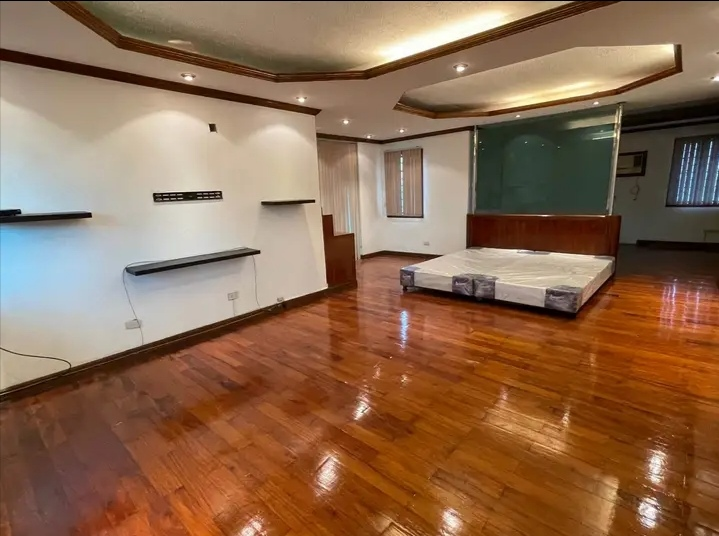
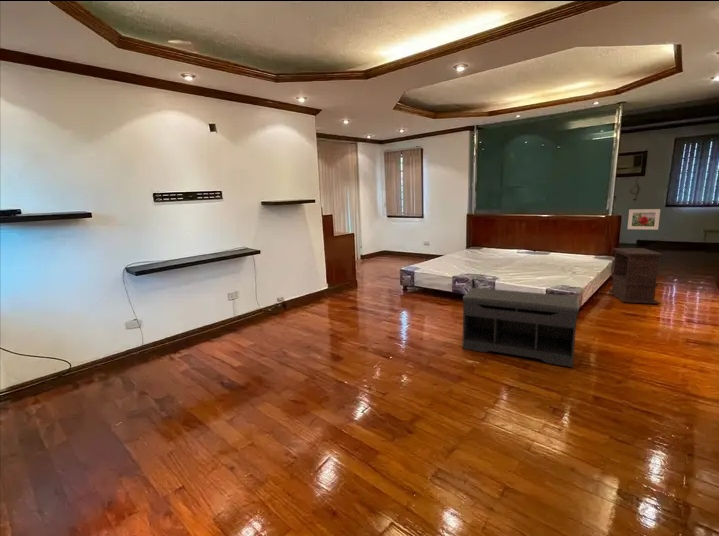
+ side table (633, 273)
+ bench (517, 323)
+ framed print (643, 219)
